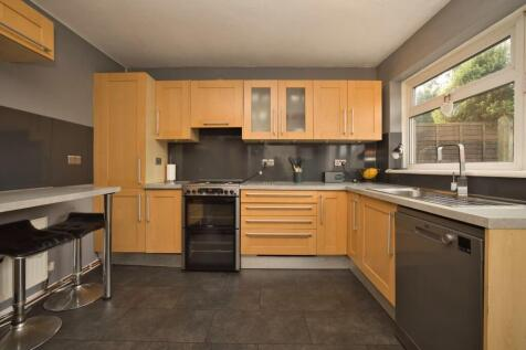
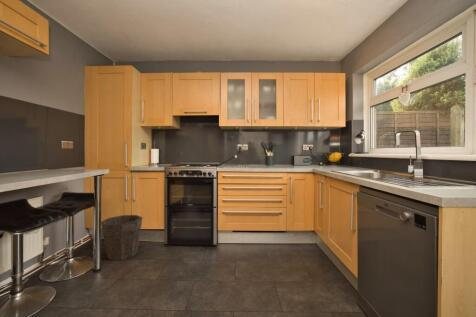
+ waste bin (122, 236)
